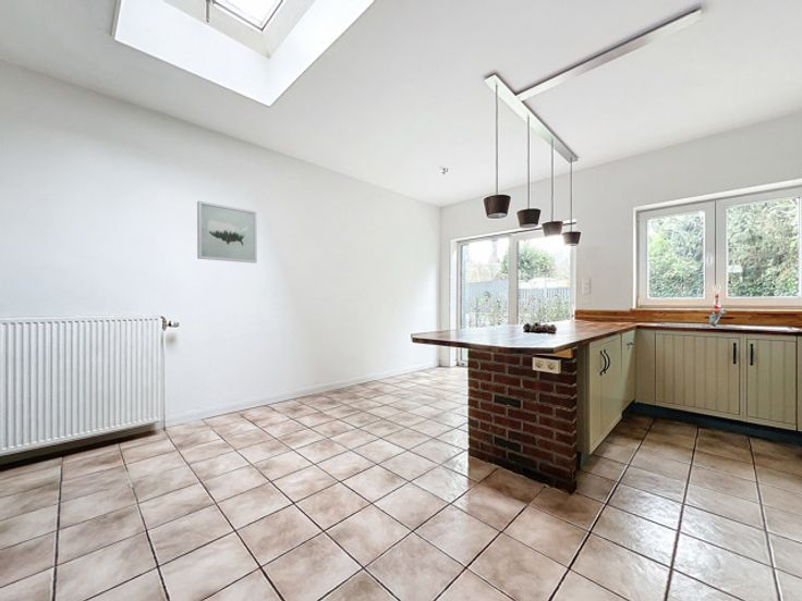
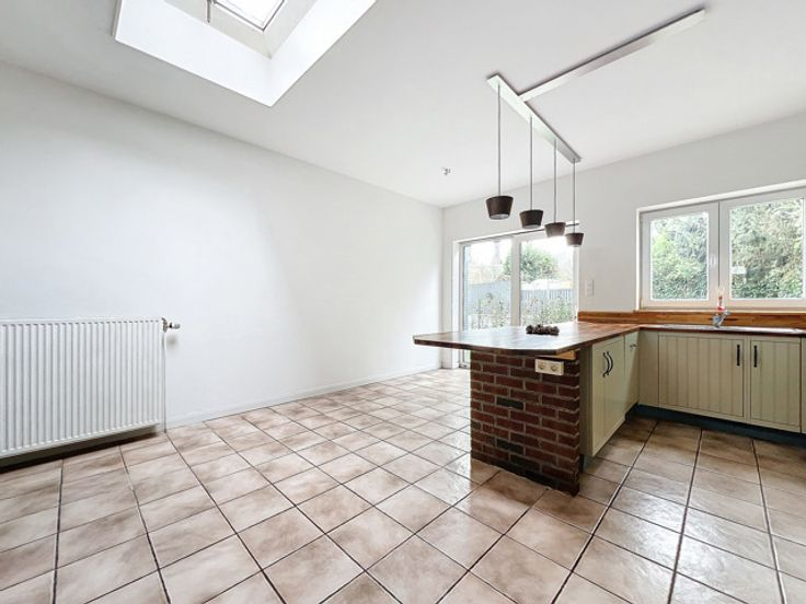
- wall art (228, 233)
